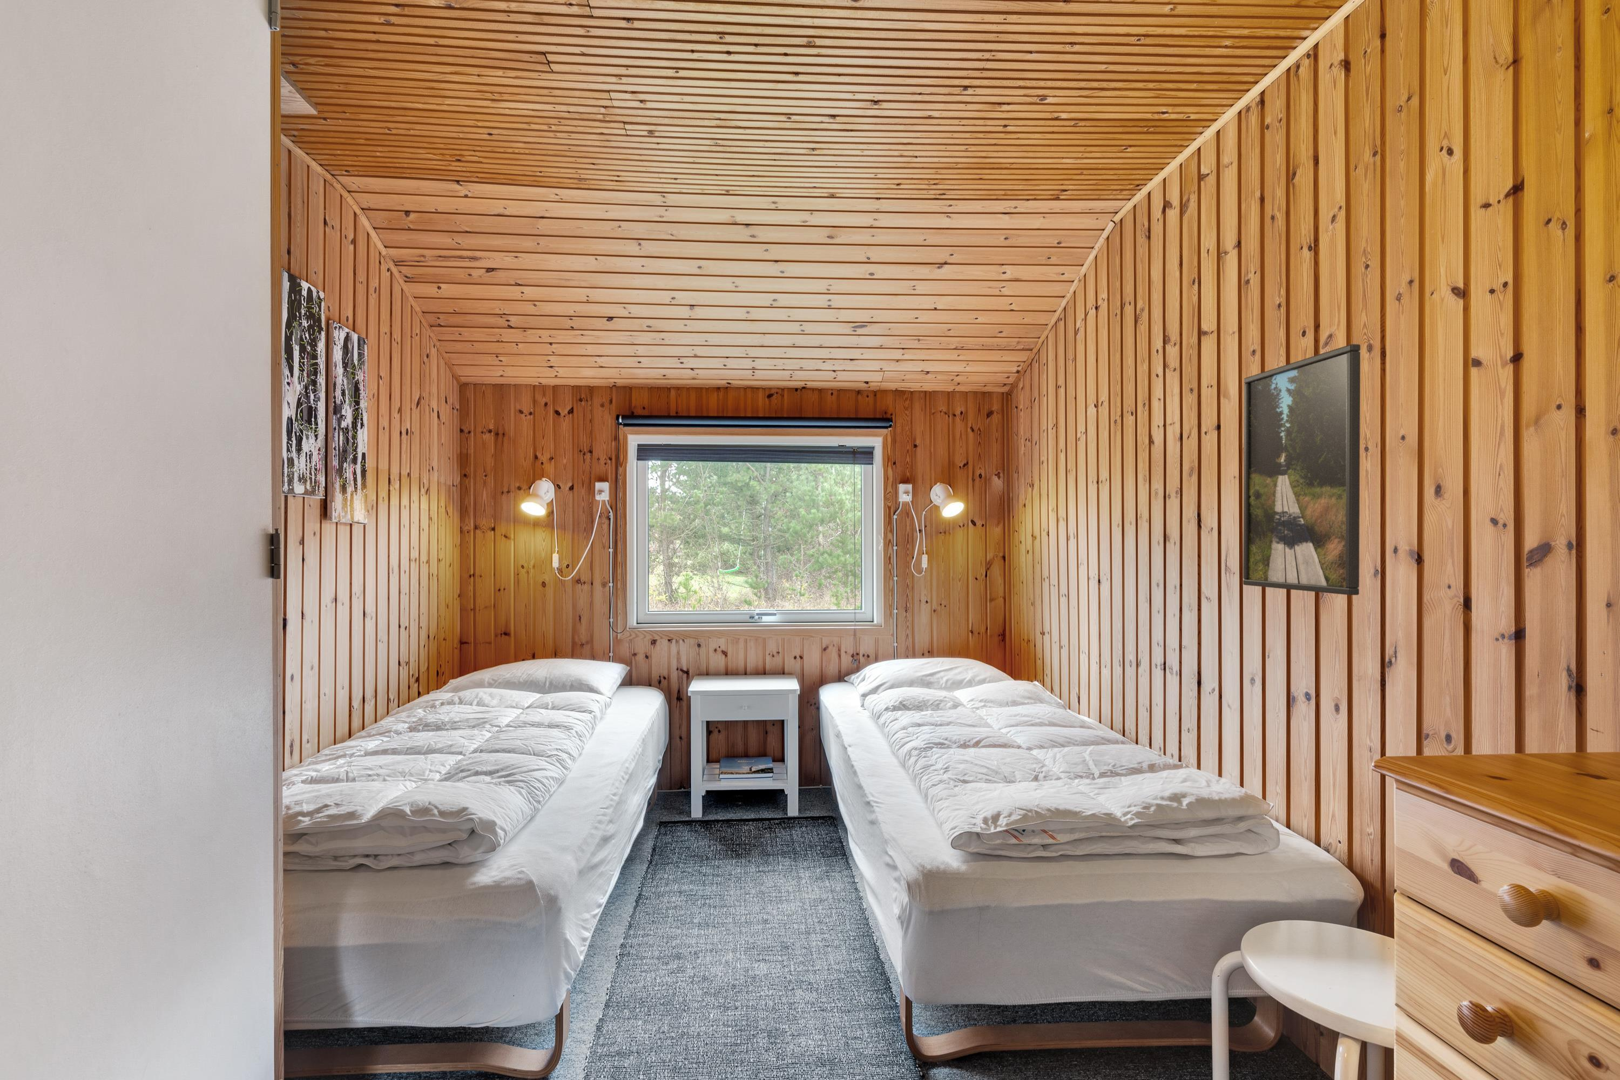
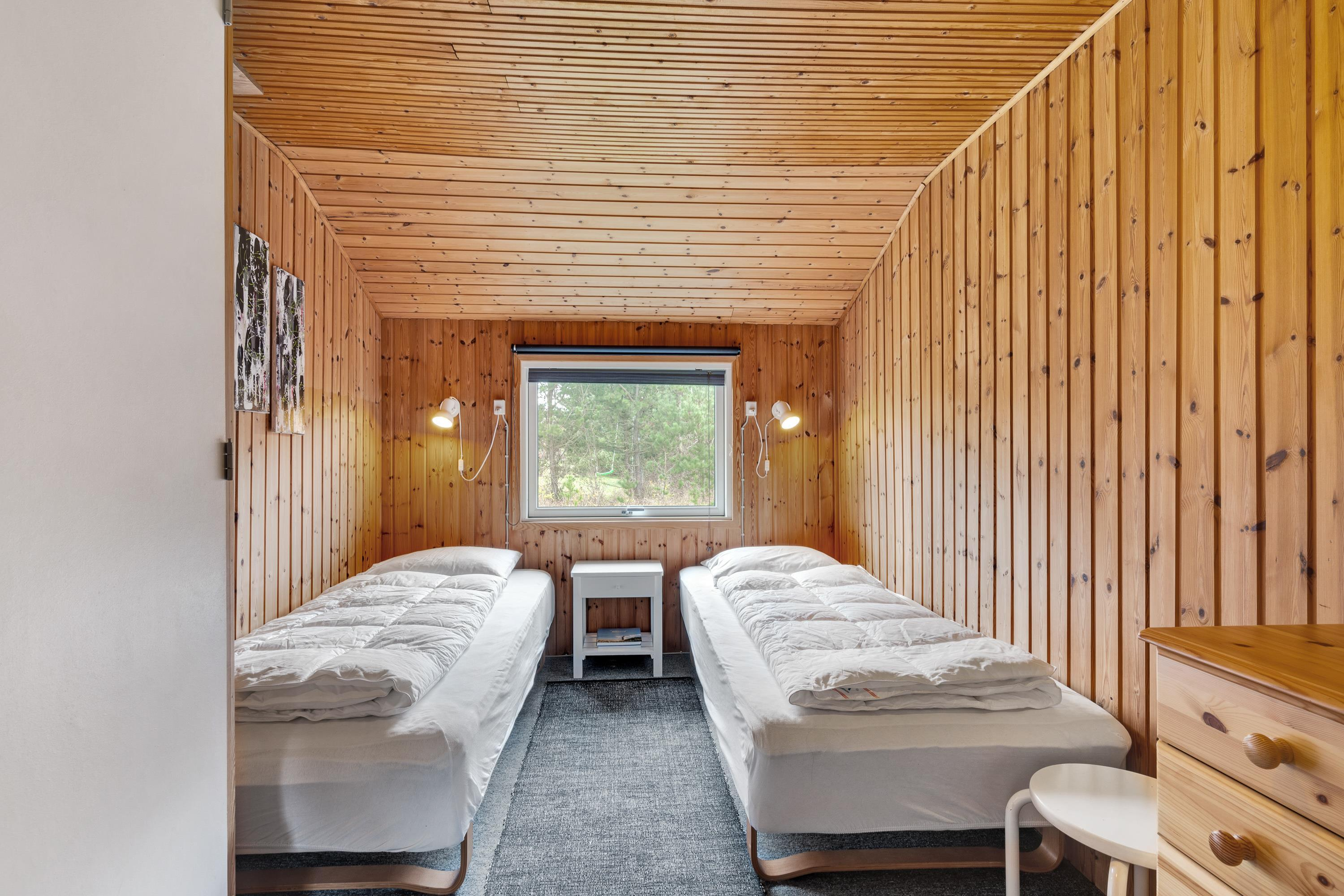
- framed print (1296, 476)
